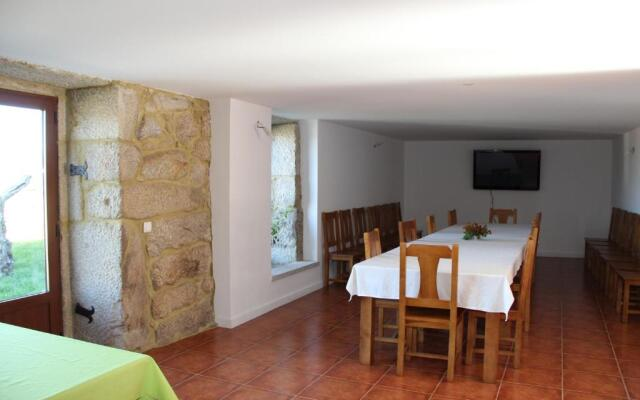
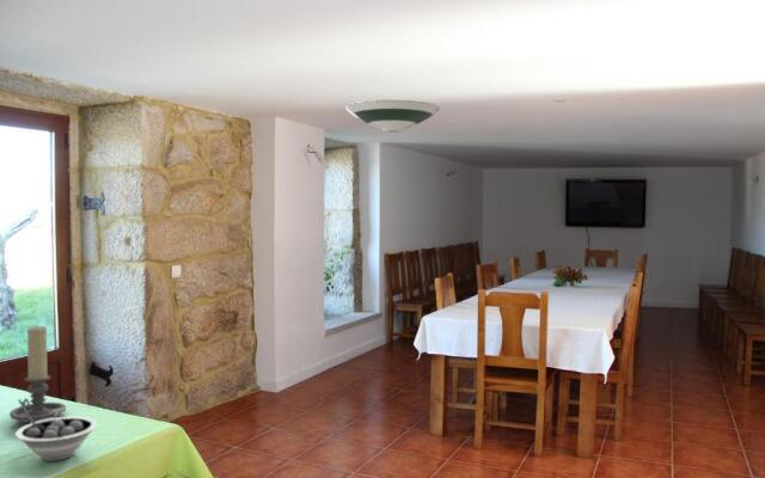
+ candle holder (35, 370)
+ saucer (392, 120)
+ bowl (51, 428)
